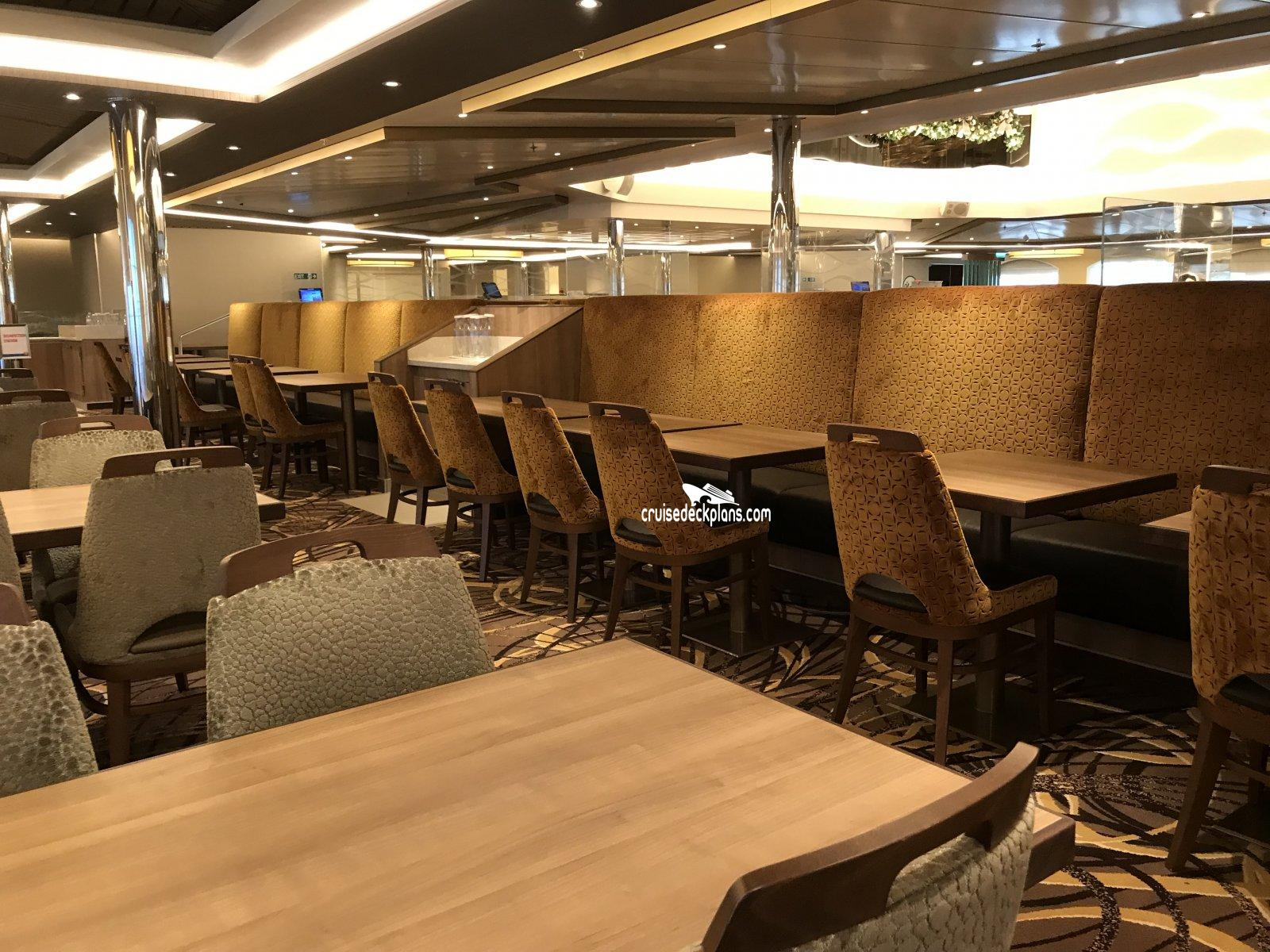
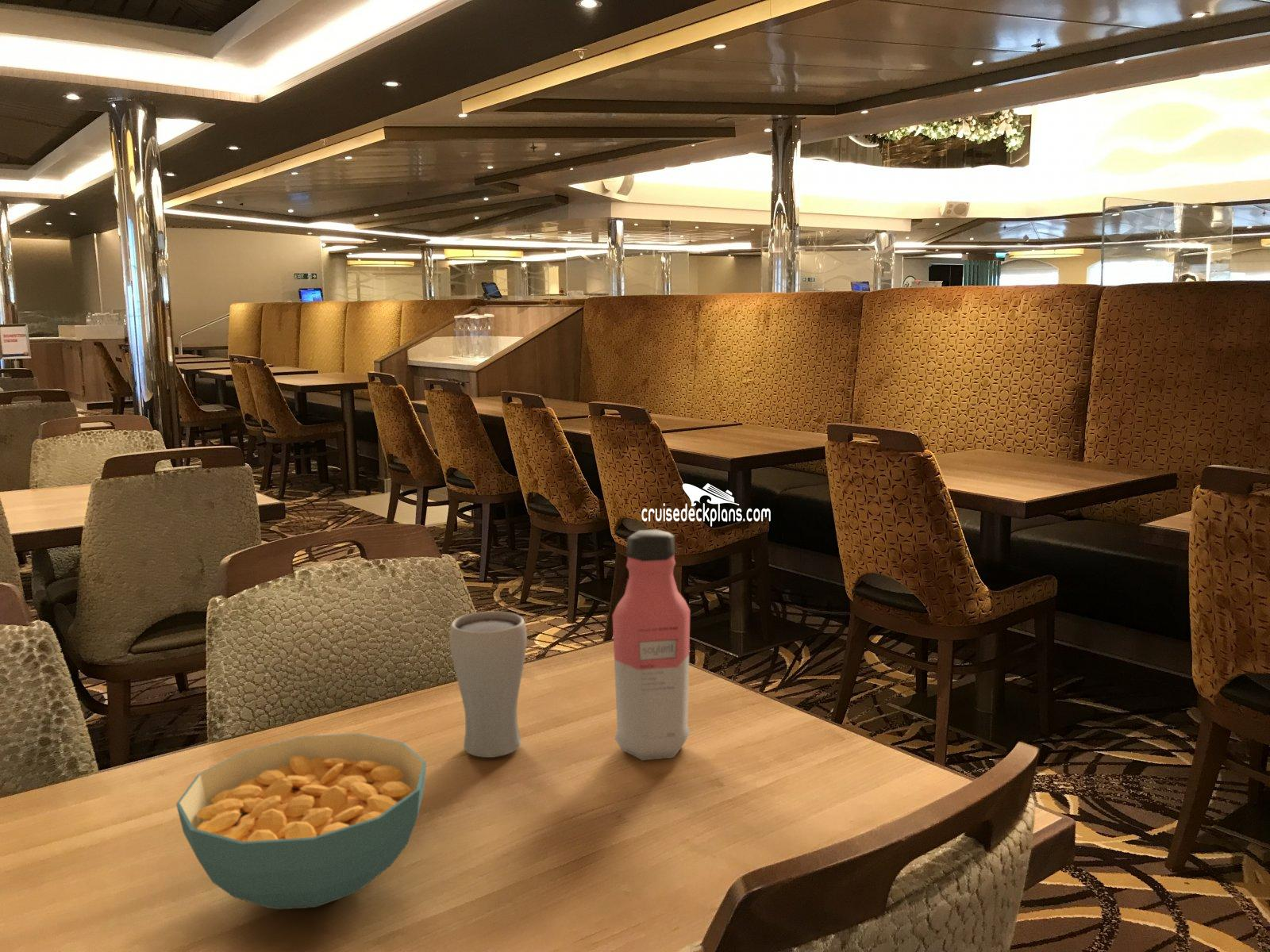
+ cereal bowl (310, 835)
+ drinking glass (490, 685)
+ water bottle (652, 642)
